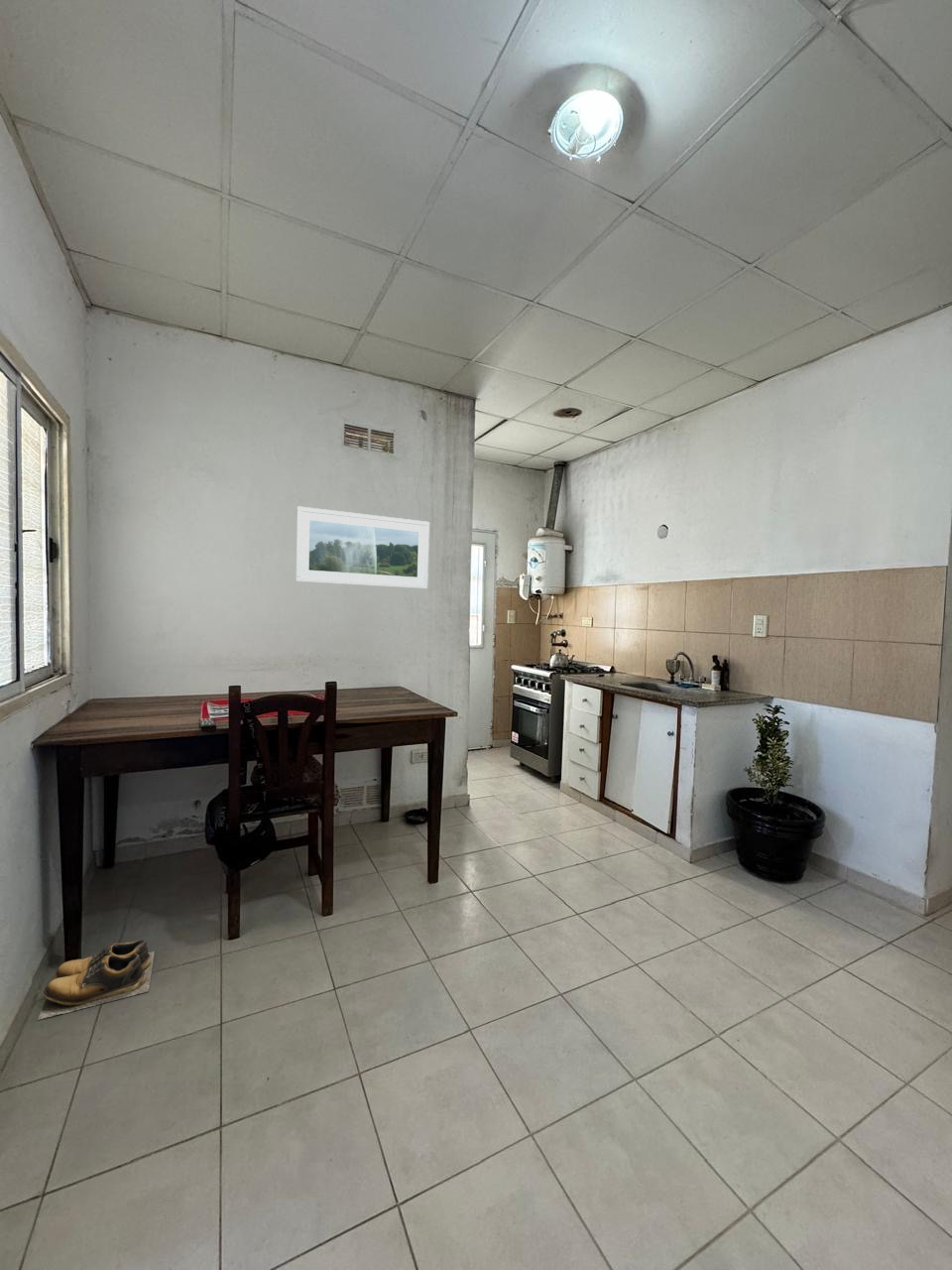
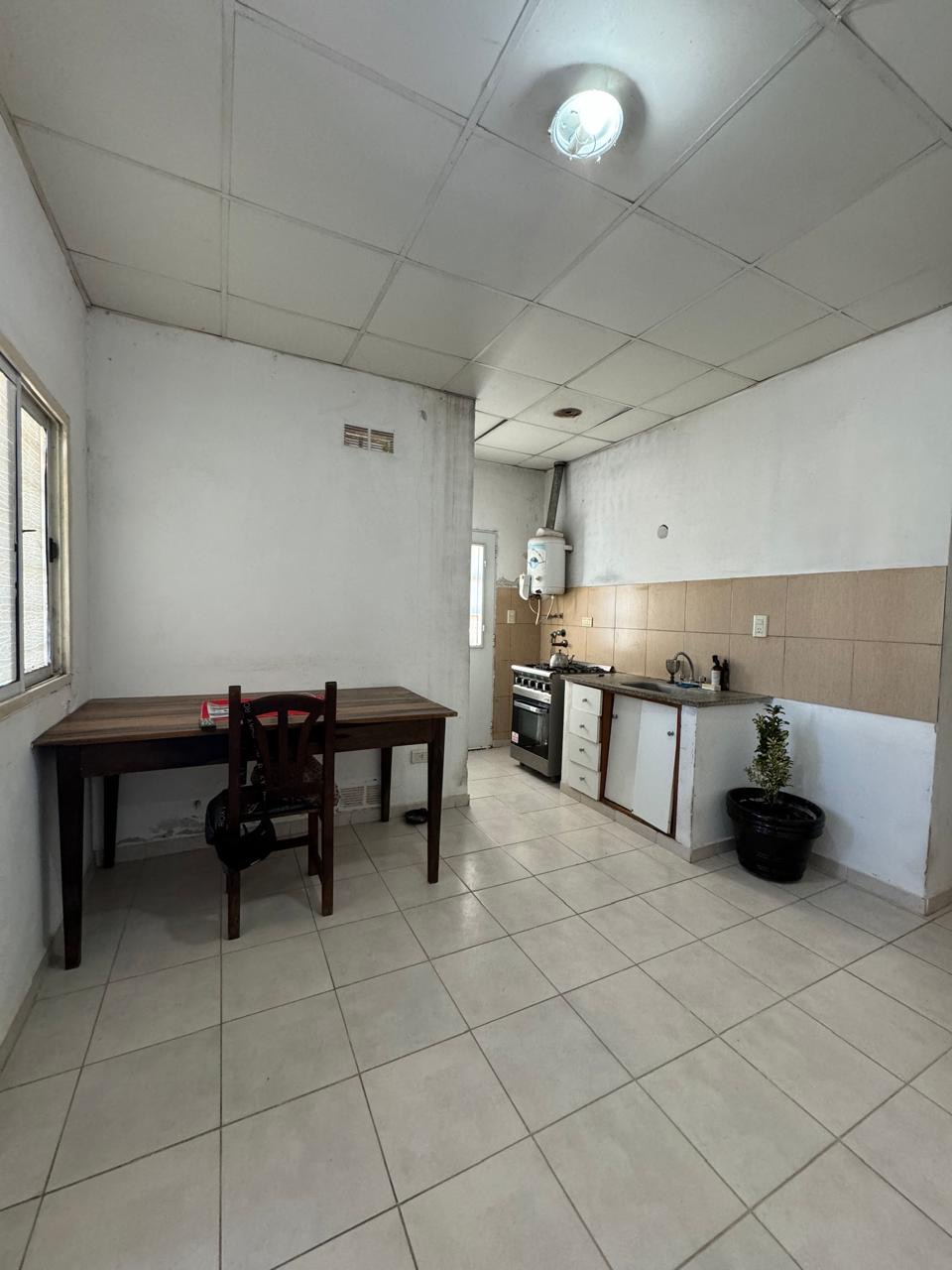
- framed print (366, 550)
- shoes (101, 968)
